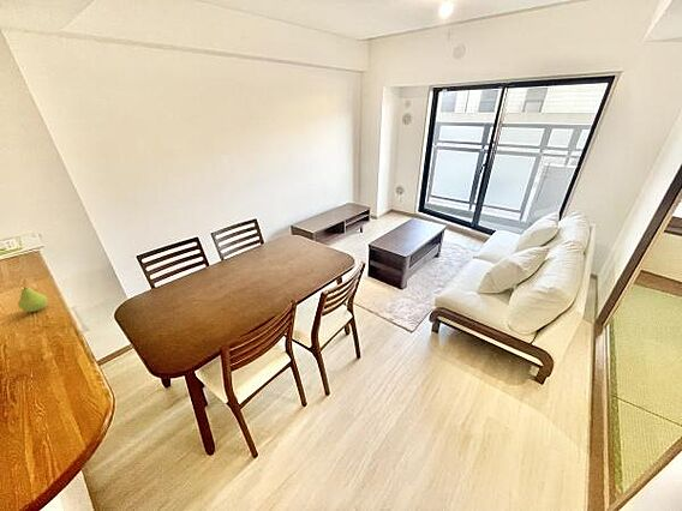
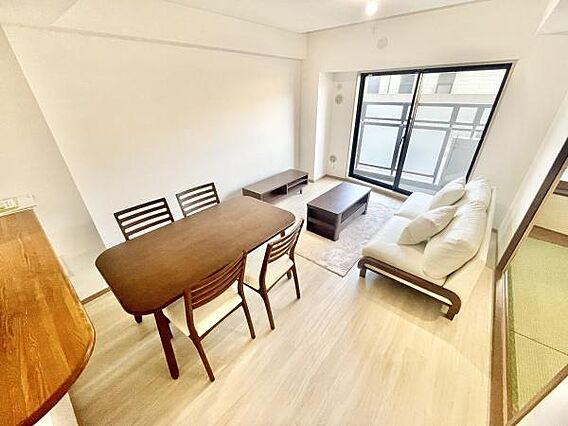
- fruit (30, 297)
